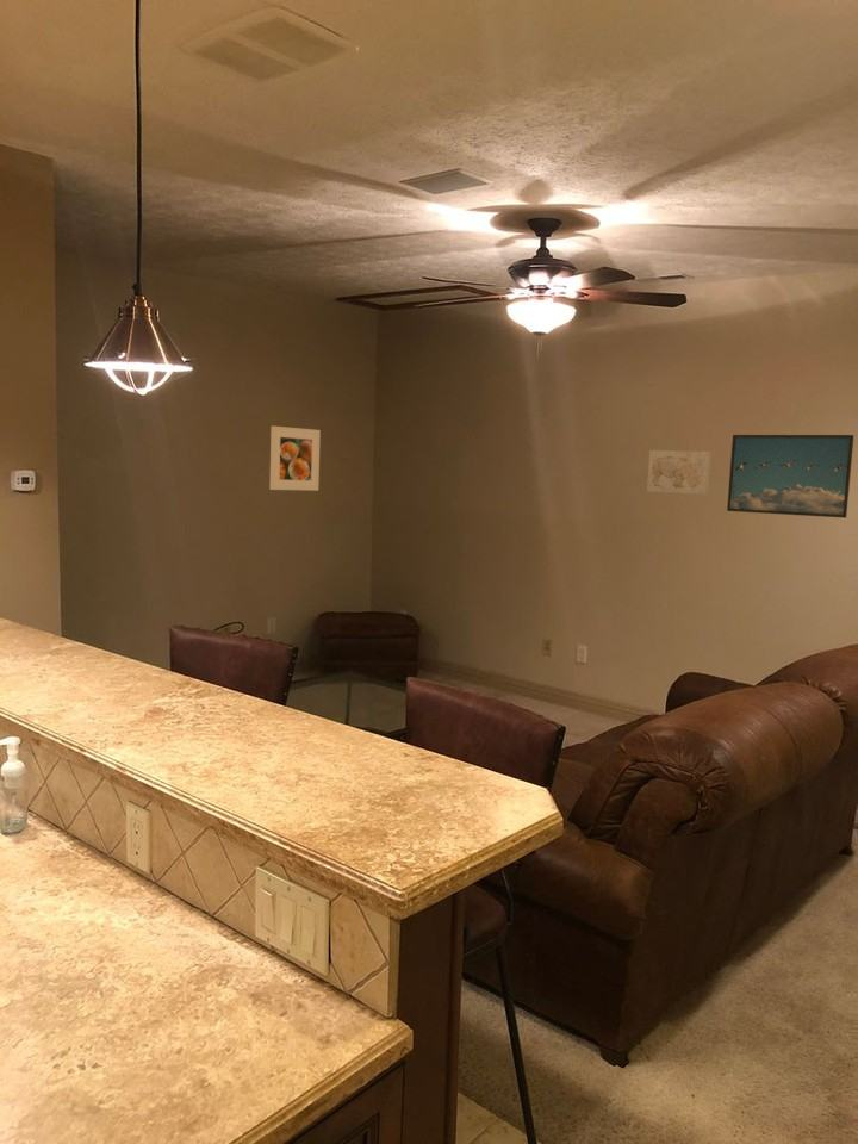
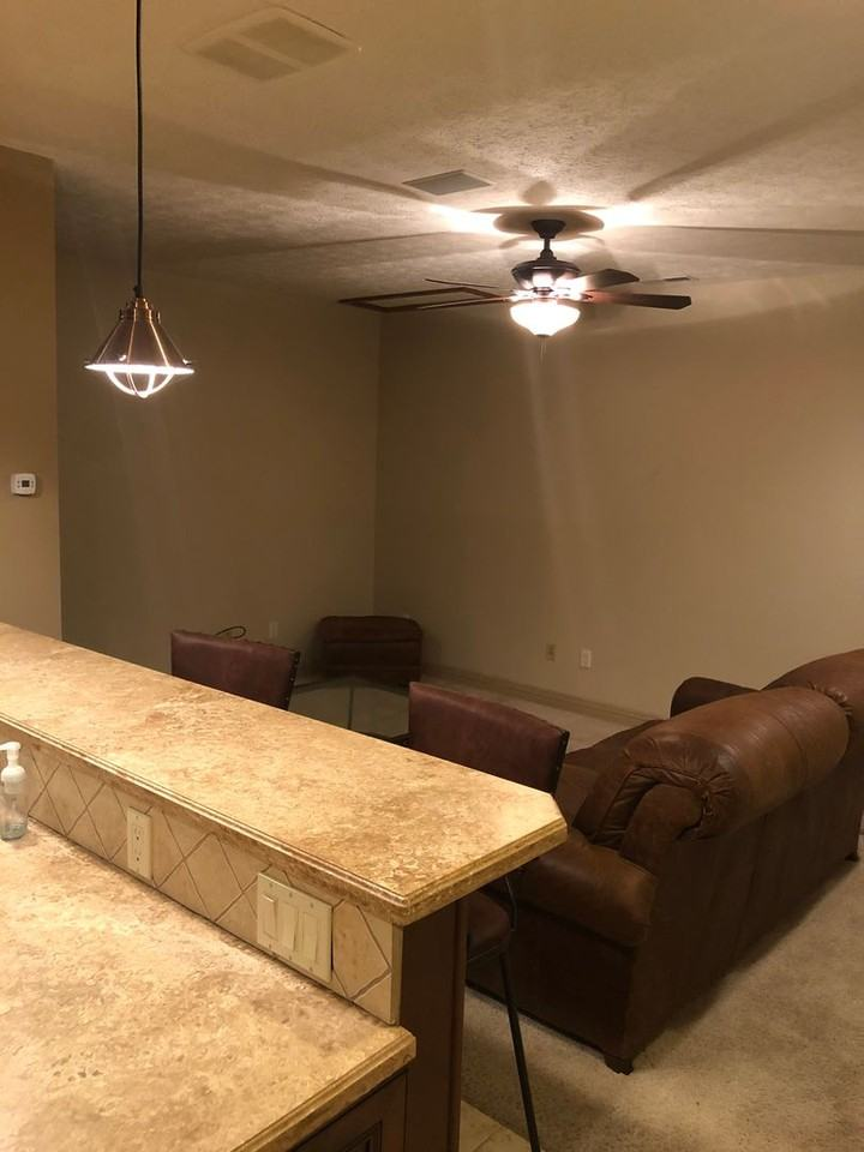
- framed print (786, 474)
- wall art (678, 472)
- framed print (296, 459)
